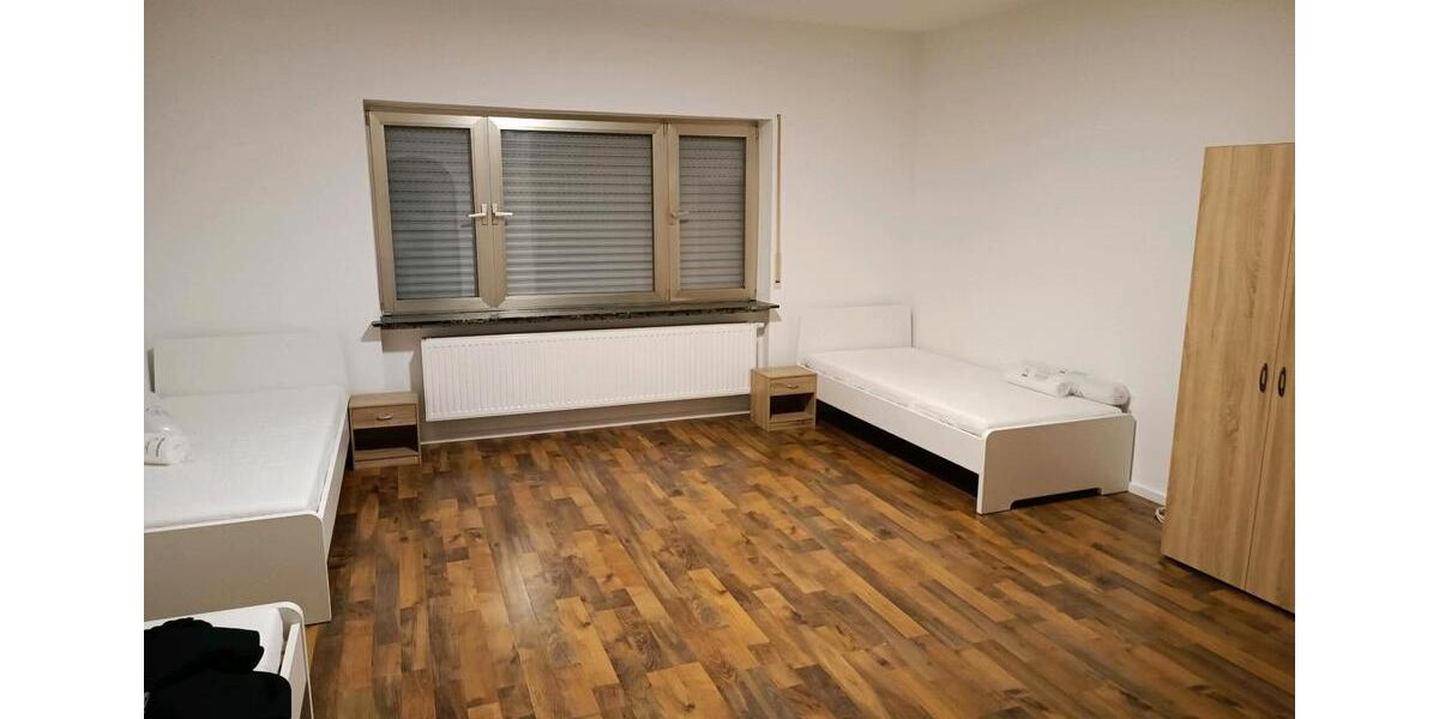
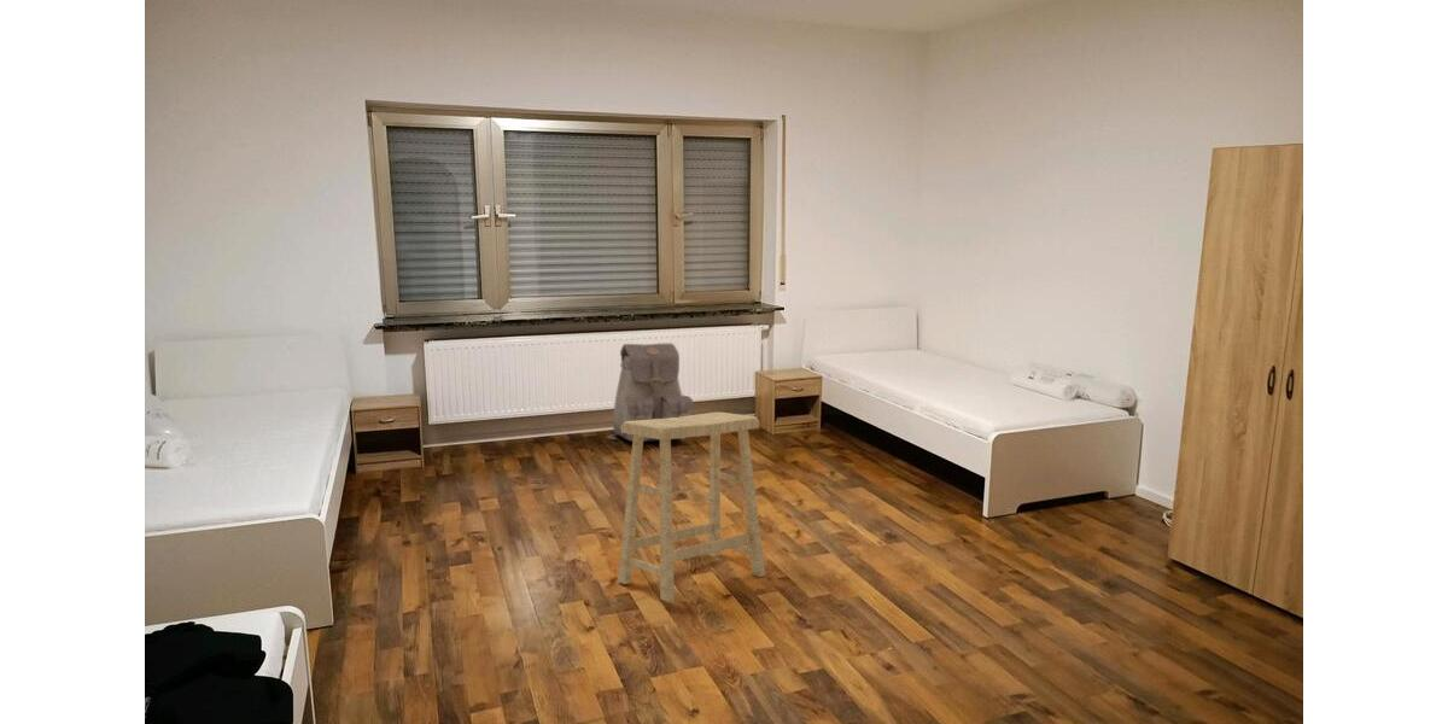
+ backpack (649, 391)
+ stool (710, 500)
